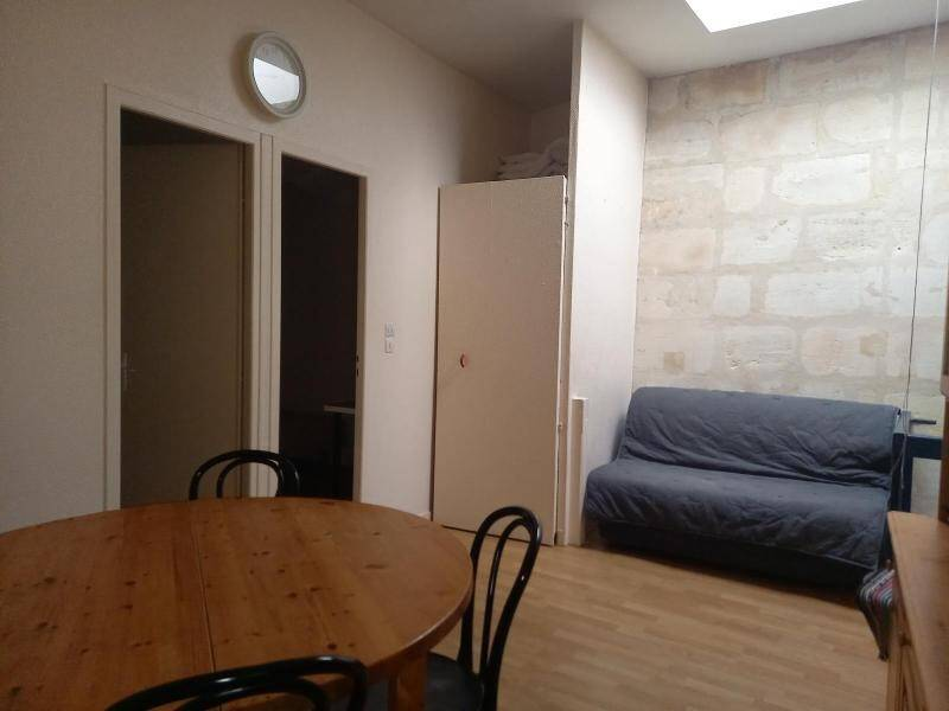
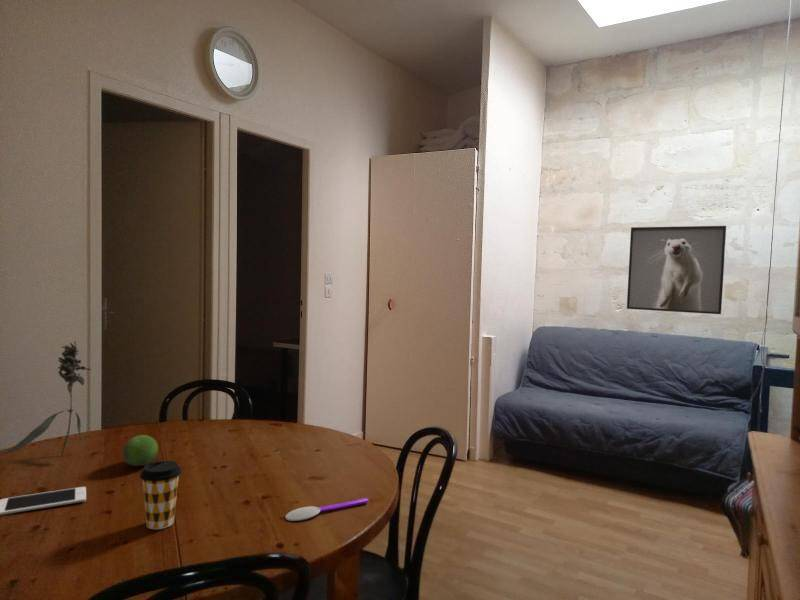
+ coffee cup (160, 494)
+ fruit (140, 449)
+ cell phone (43, 500)
+ flower (58, 412)
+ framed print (674, 269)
+ spoon (328, 507)
